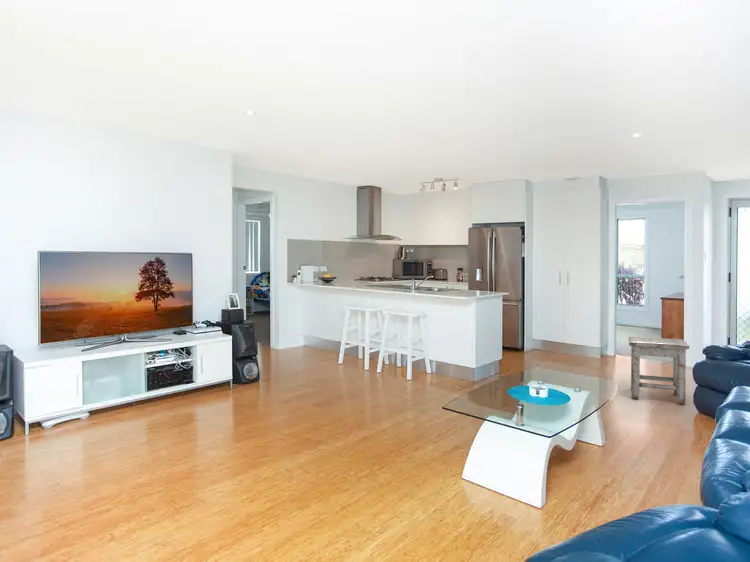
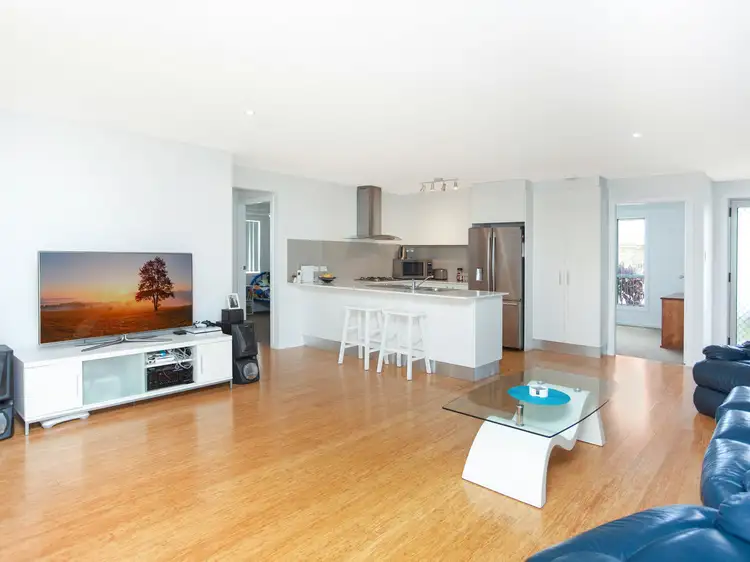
- stool (656, 376)
